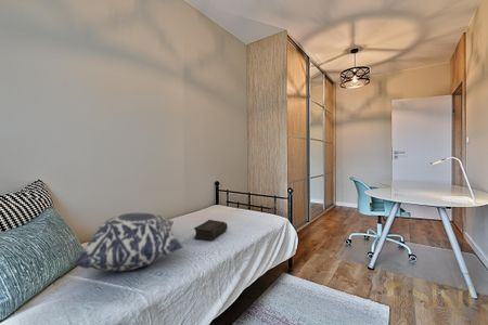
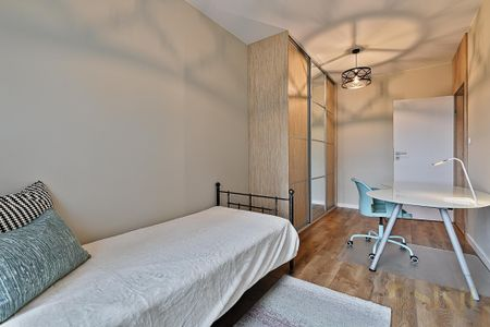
- cushion (134, 238)
- book (210, 229)
